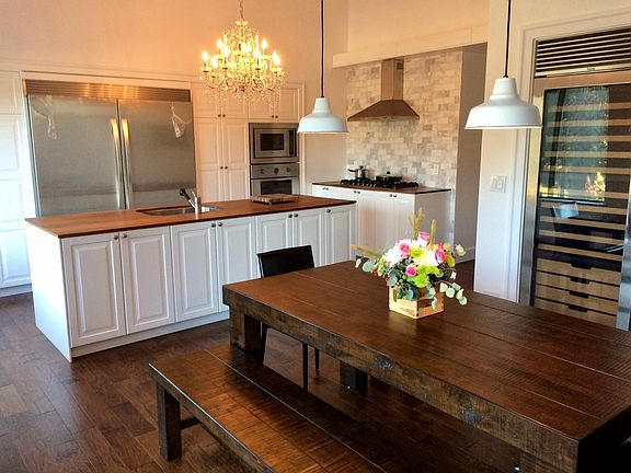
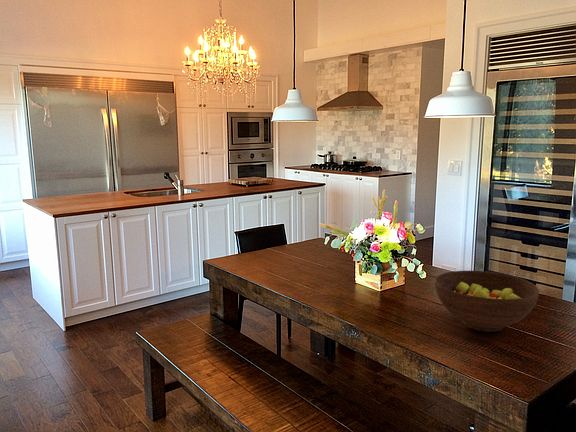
+ fruit bowl (483, 304)
